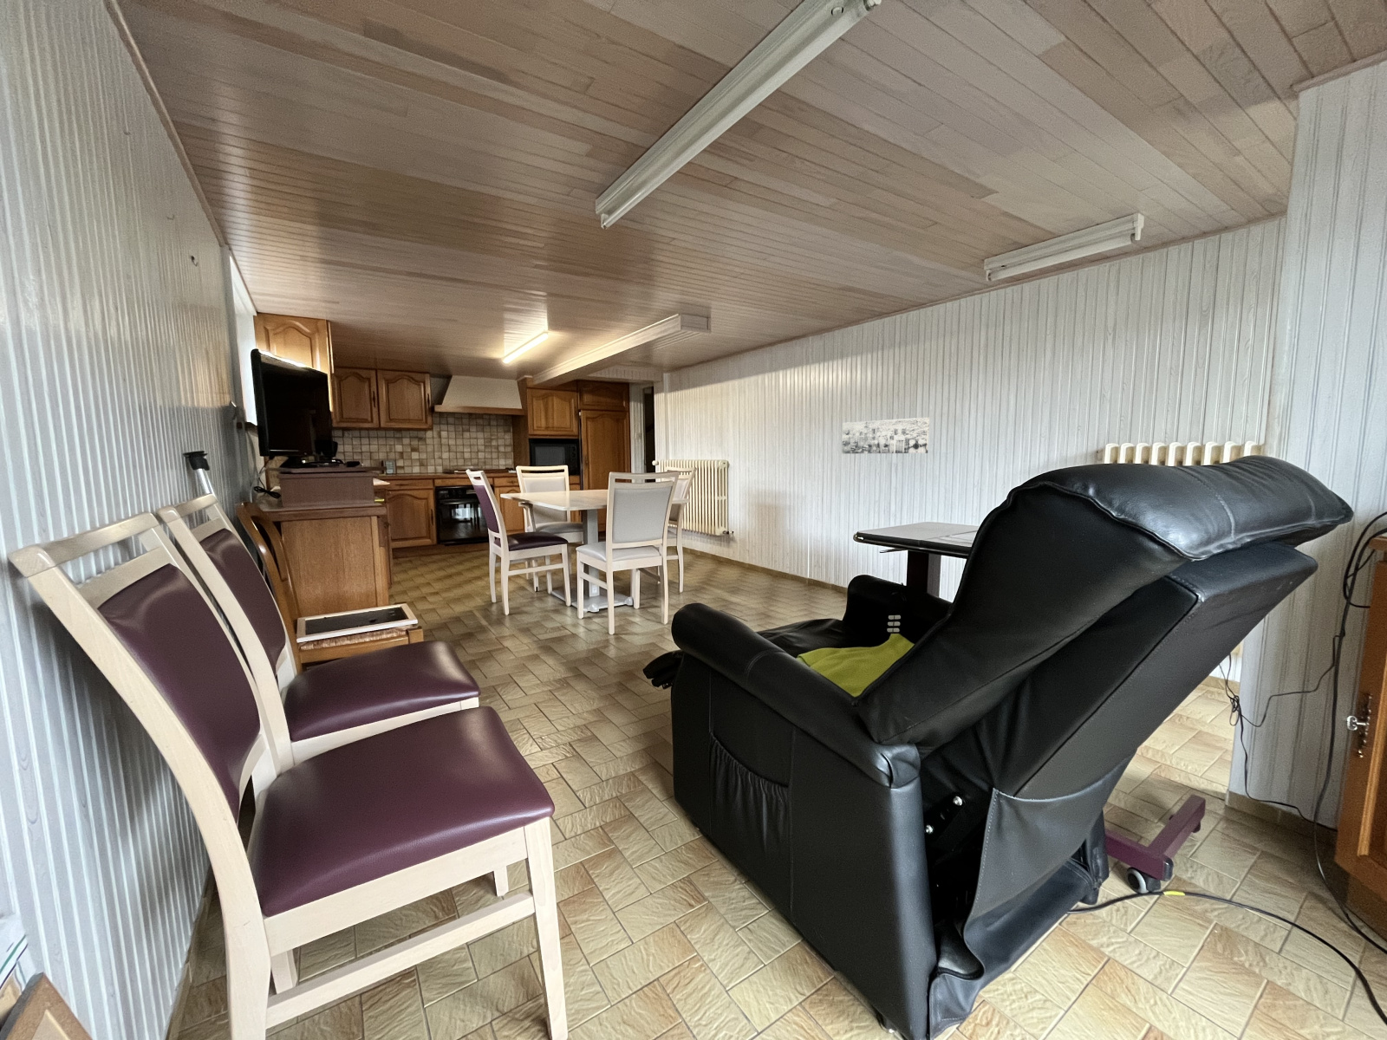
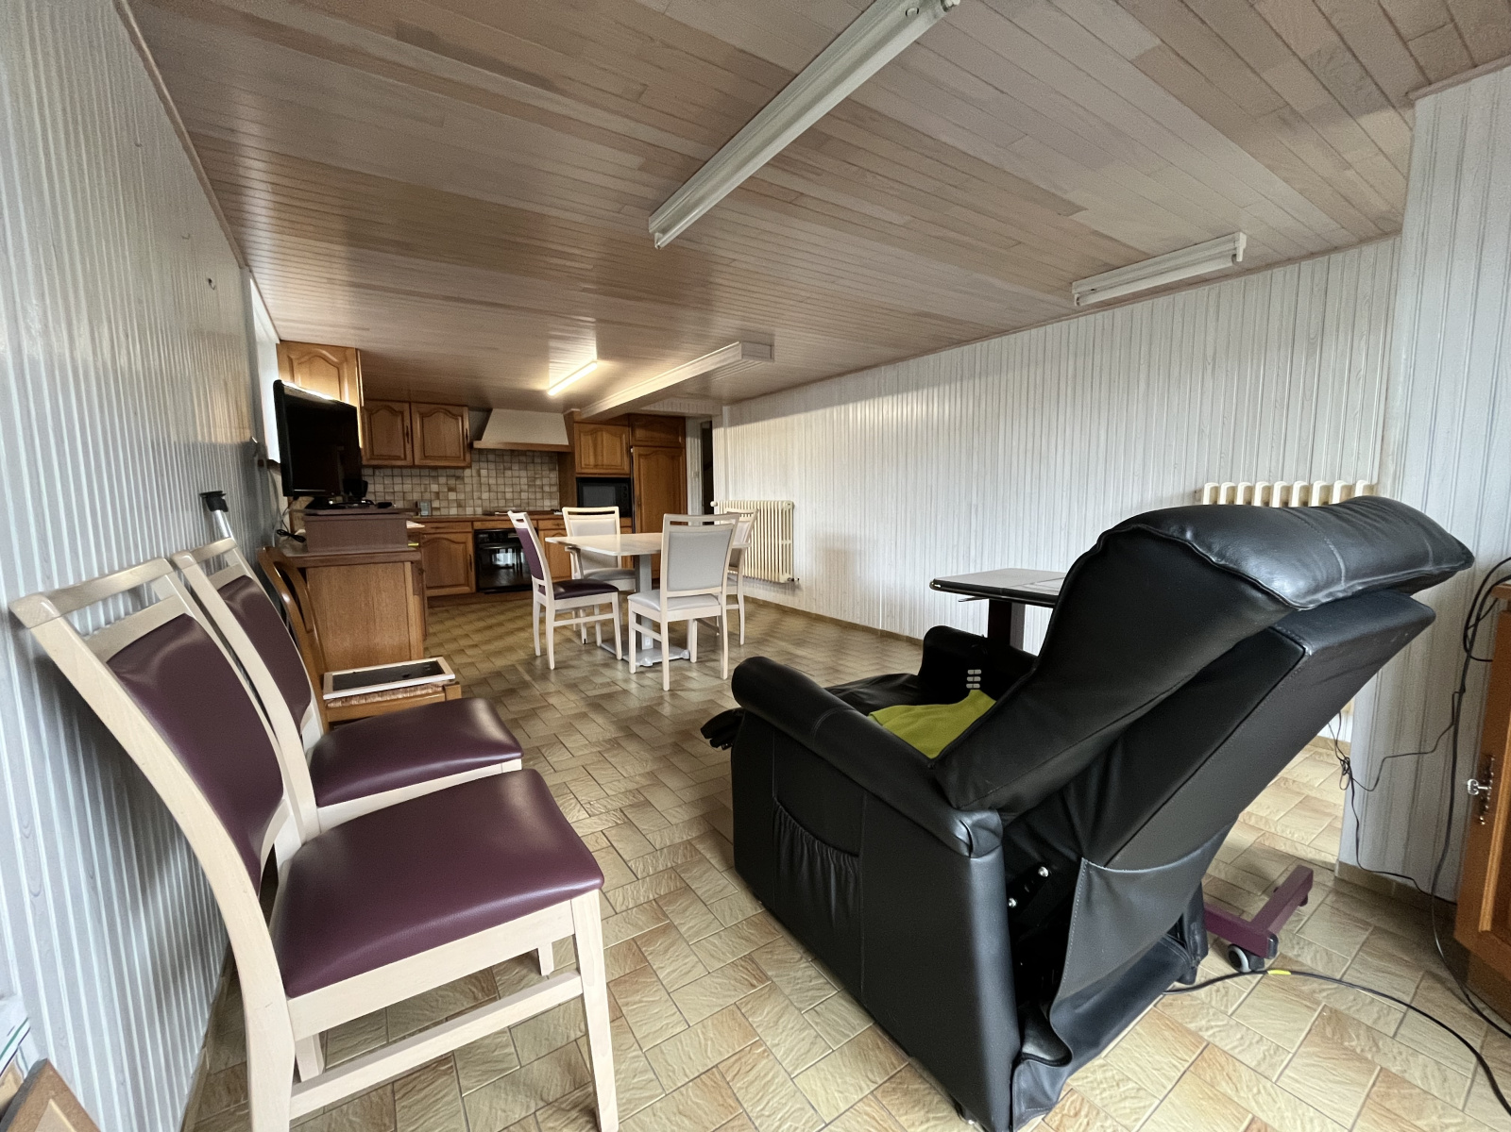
- wall art (881, 437)
